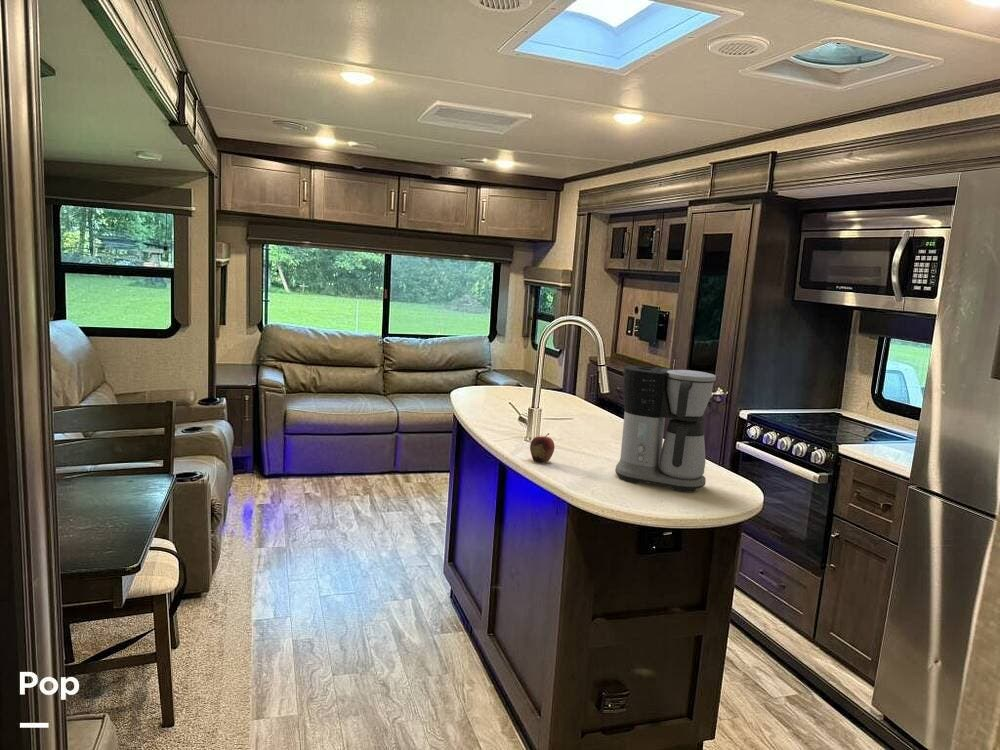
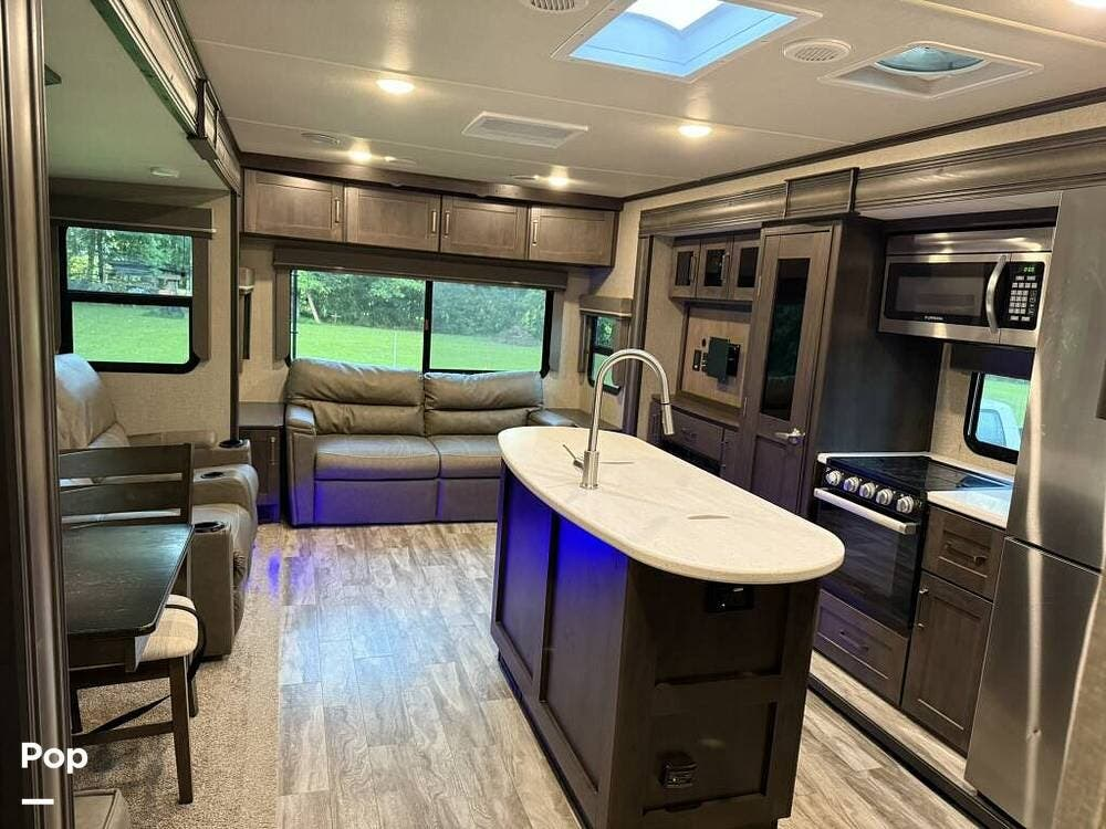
- fruit (542, 446)
- coffee maker (663, 426)
